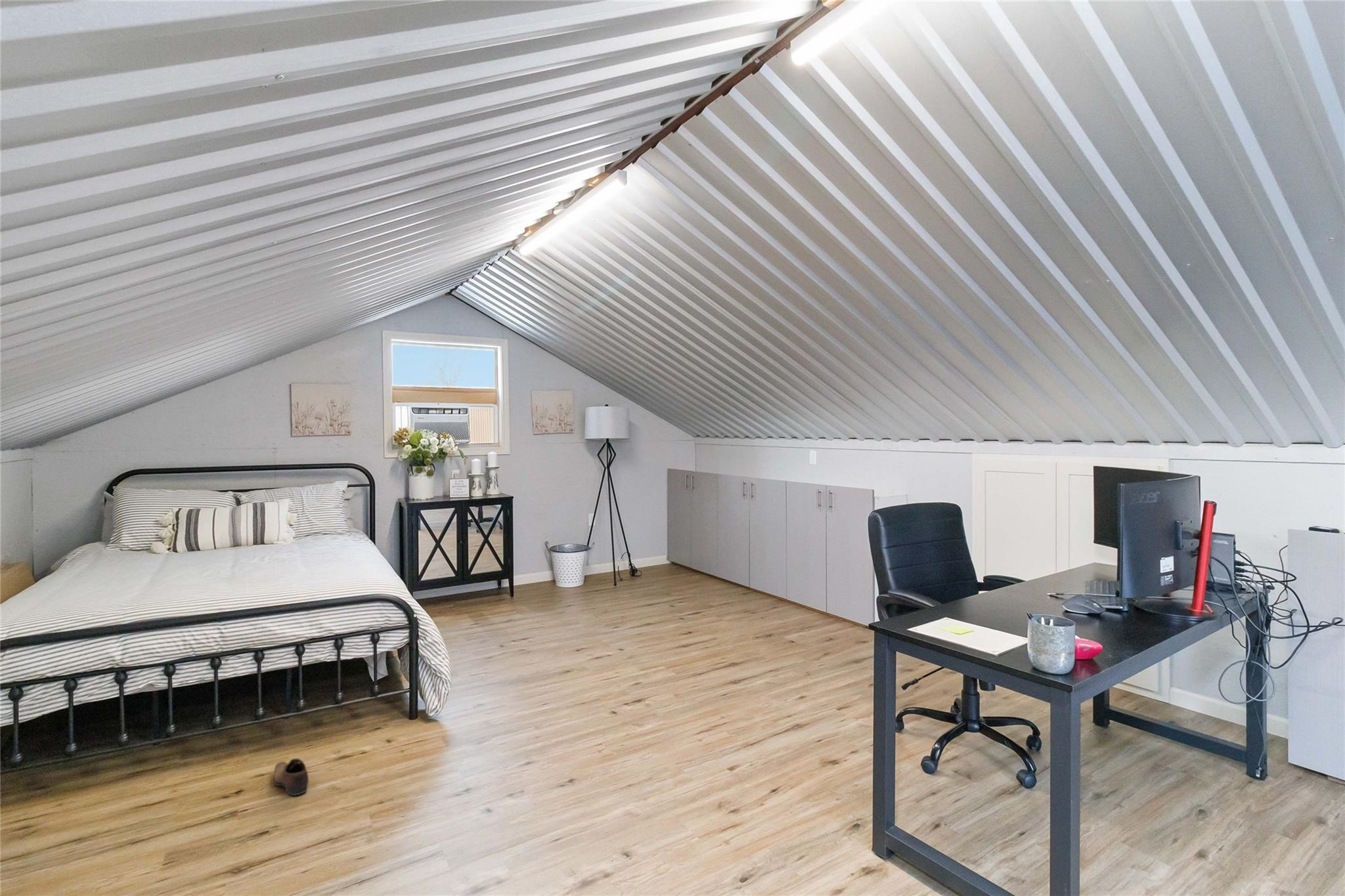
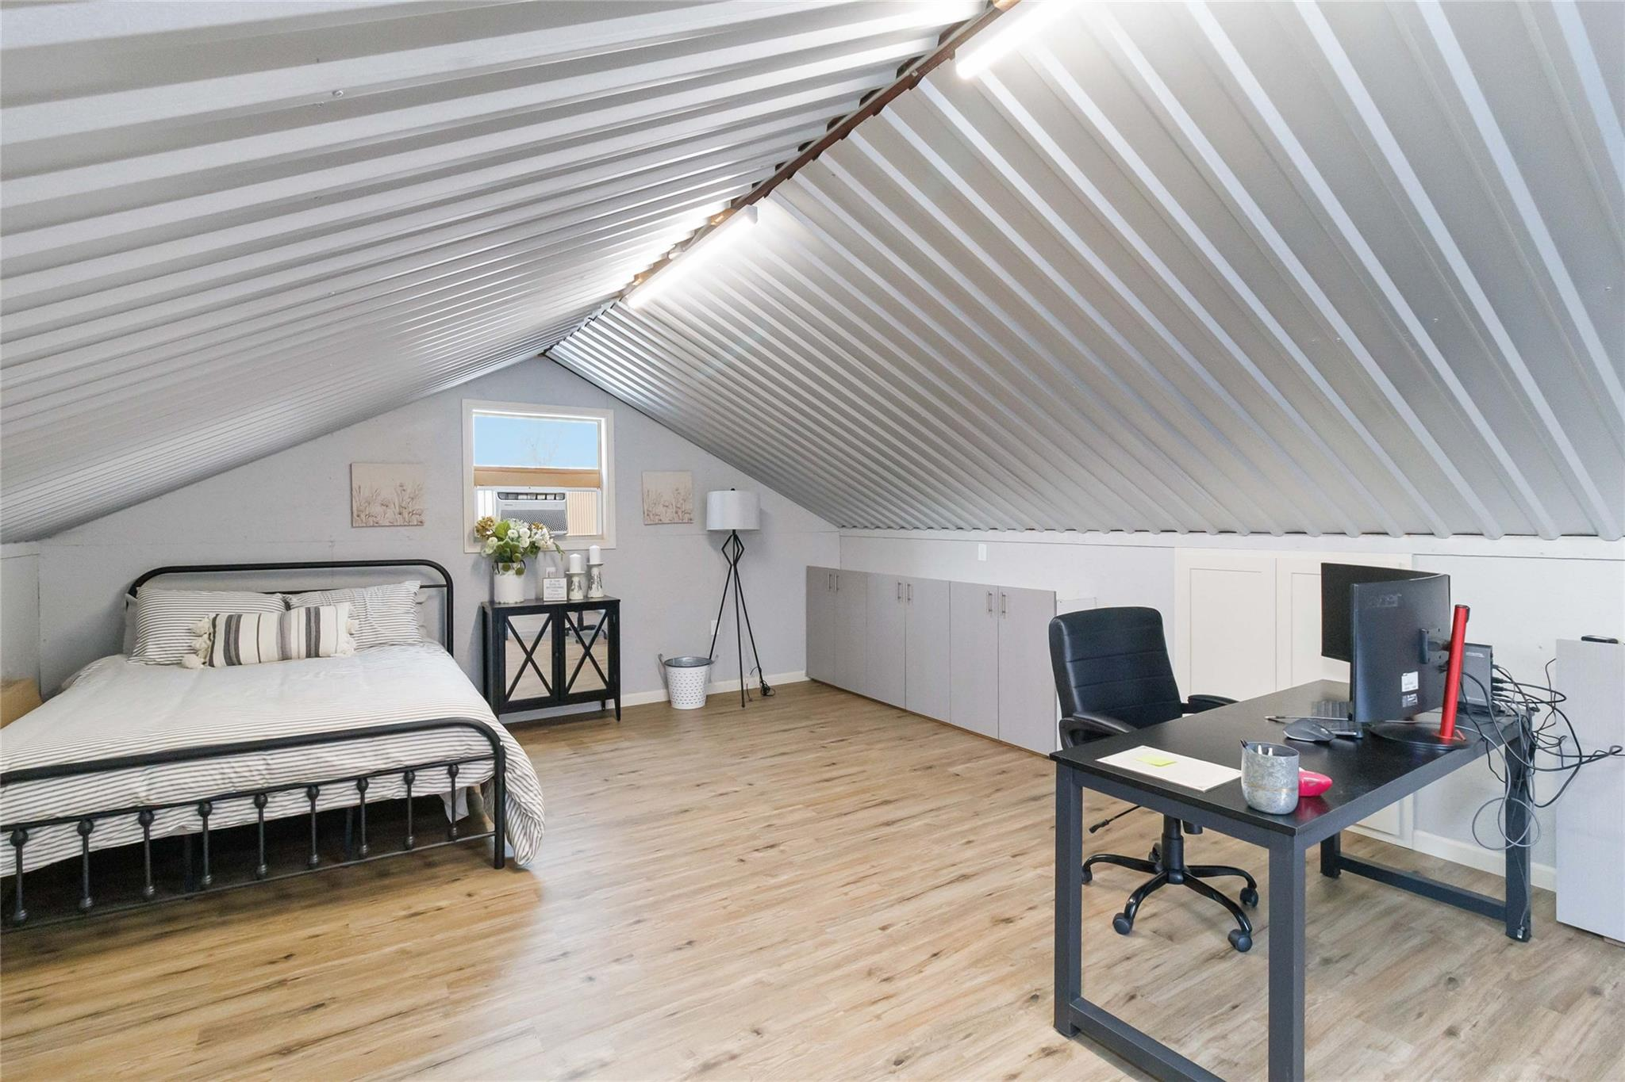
- shoe (290, 771)
